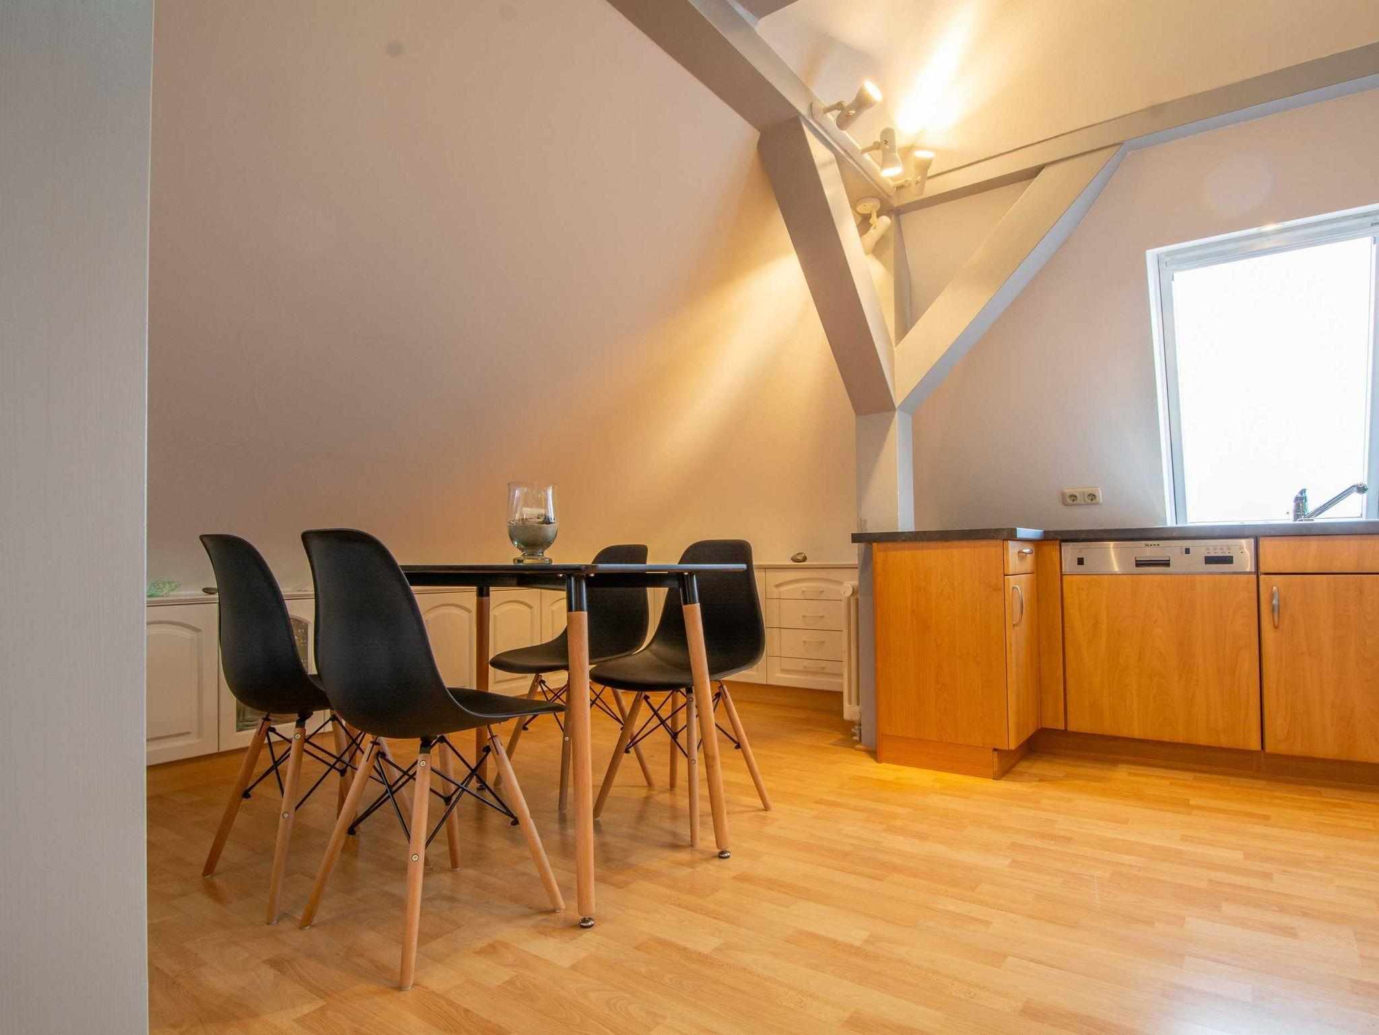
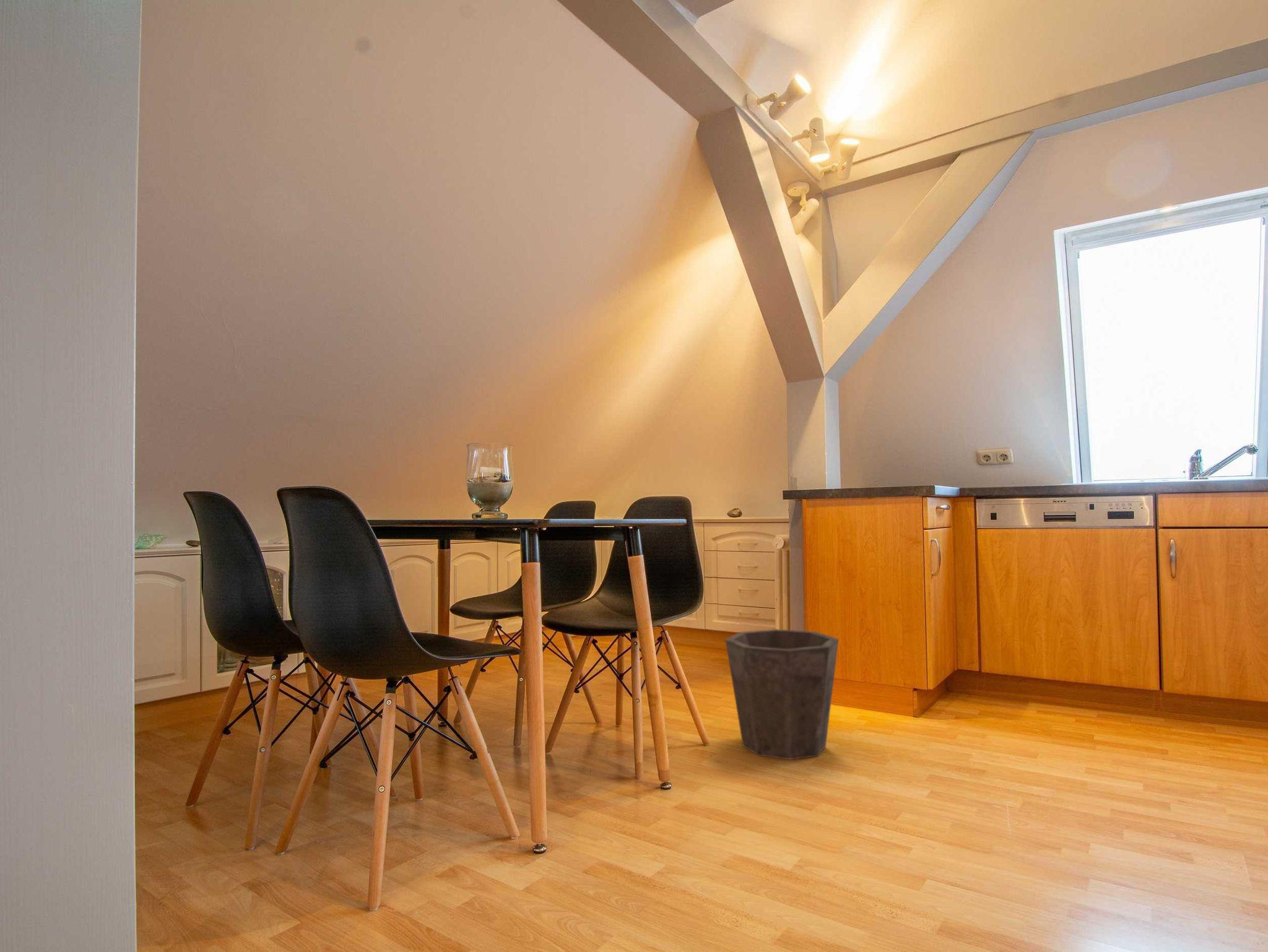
+ waste bin (783, 692)
